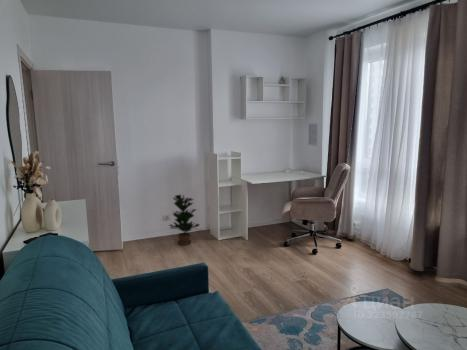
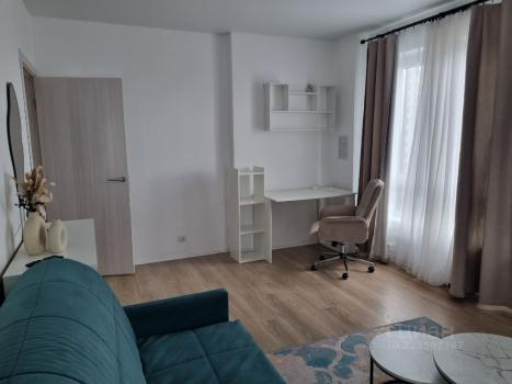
- potted plant (182, 218)
